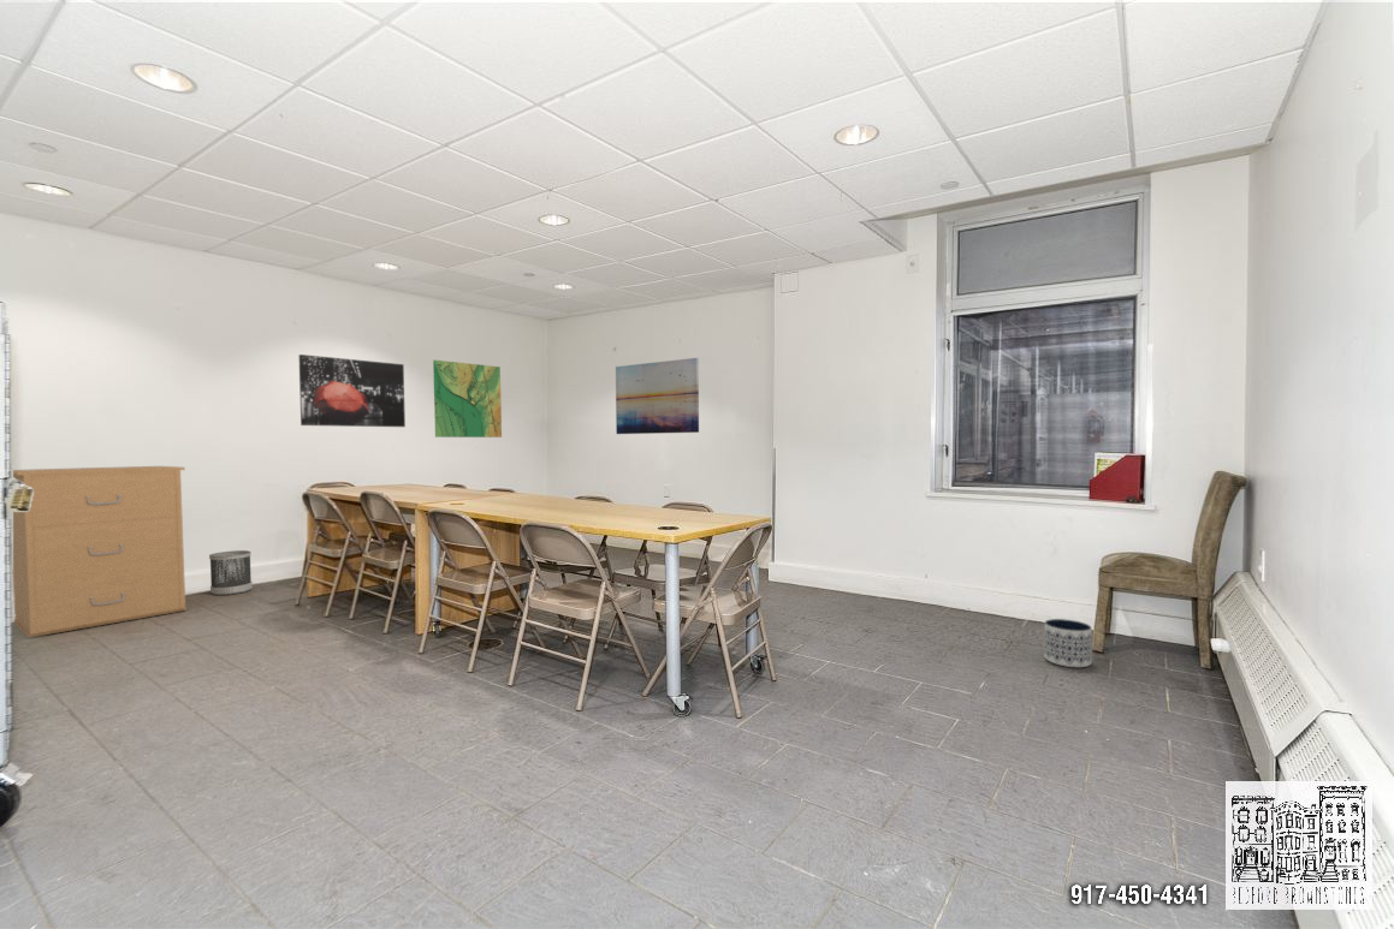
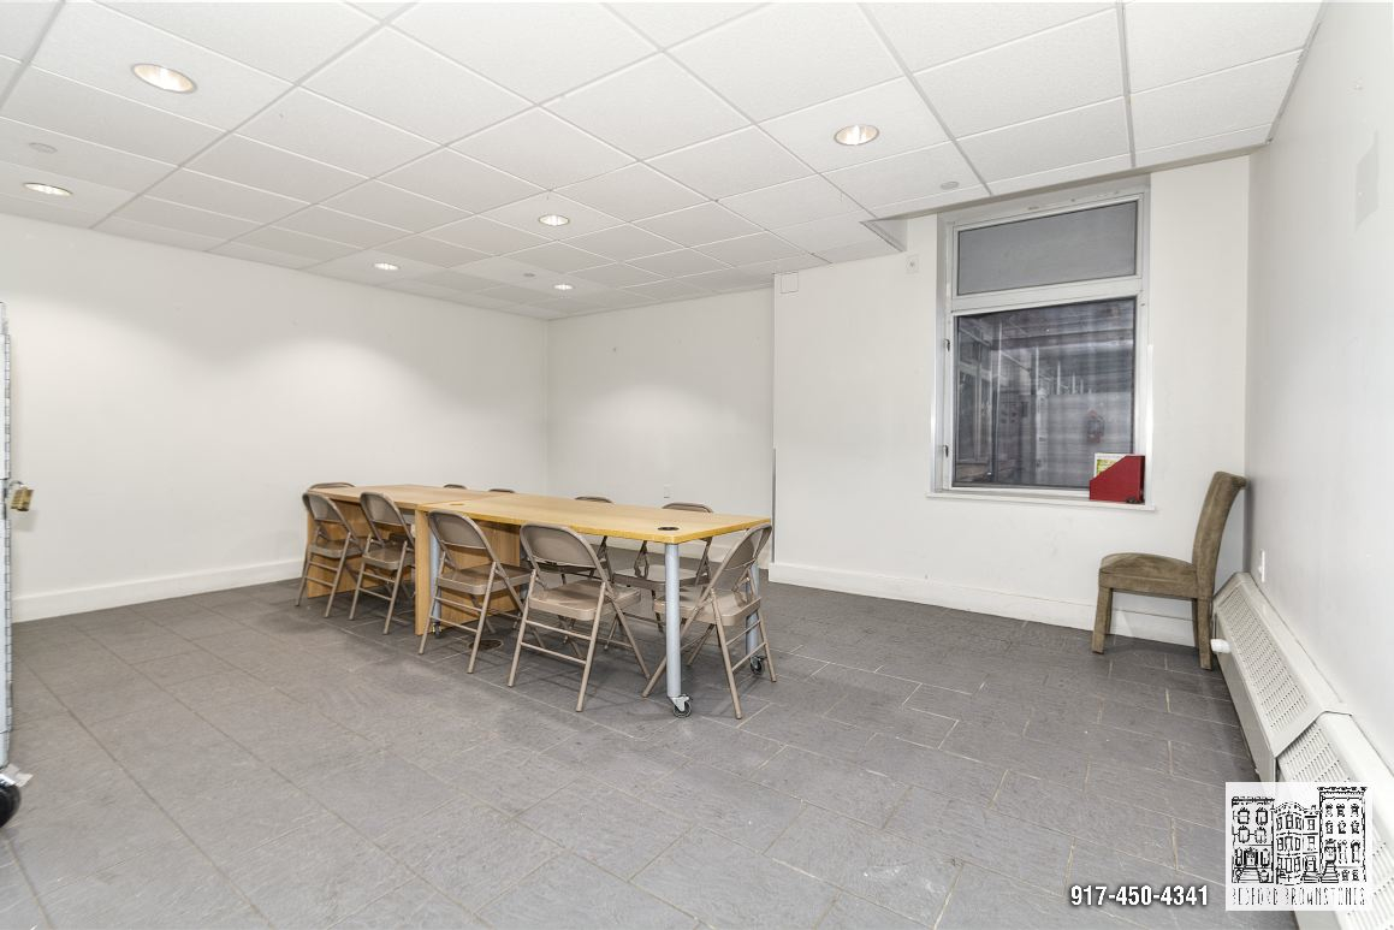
- wastebasket (231, 572)
- wall art (654, 398)
- wall art (355, 393)
- filing cabinet (100, 542)
- map (469, 400)
- planter (1067, 642)
